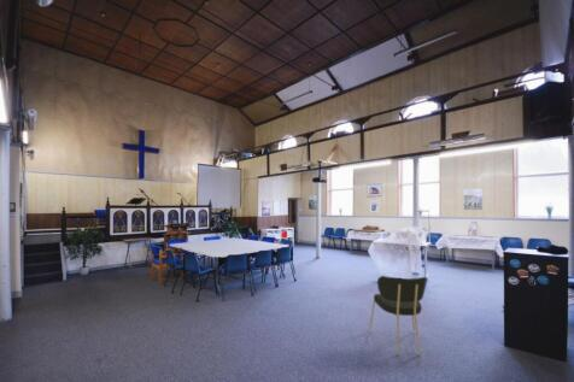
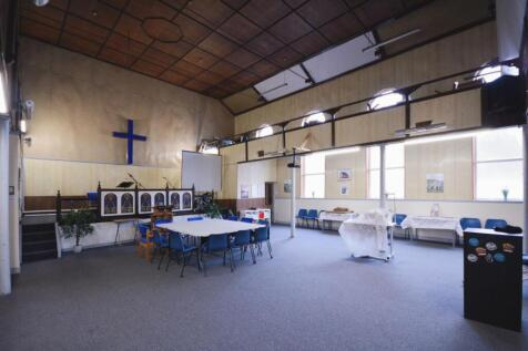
- dining chair (399, 307)
